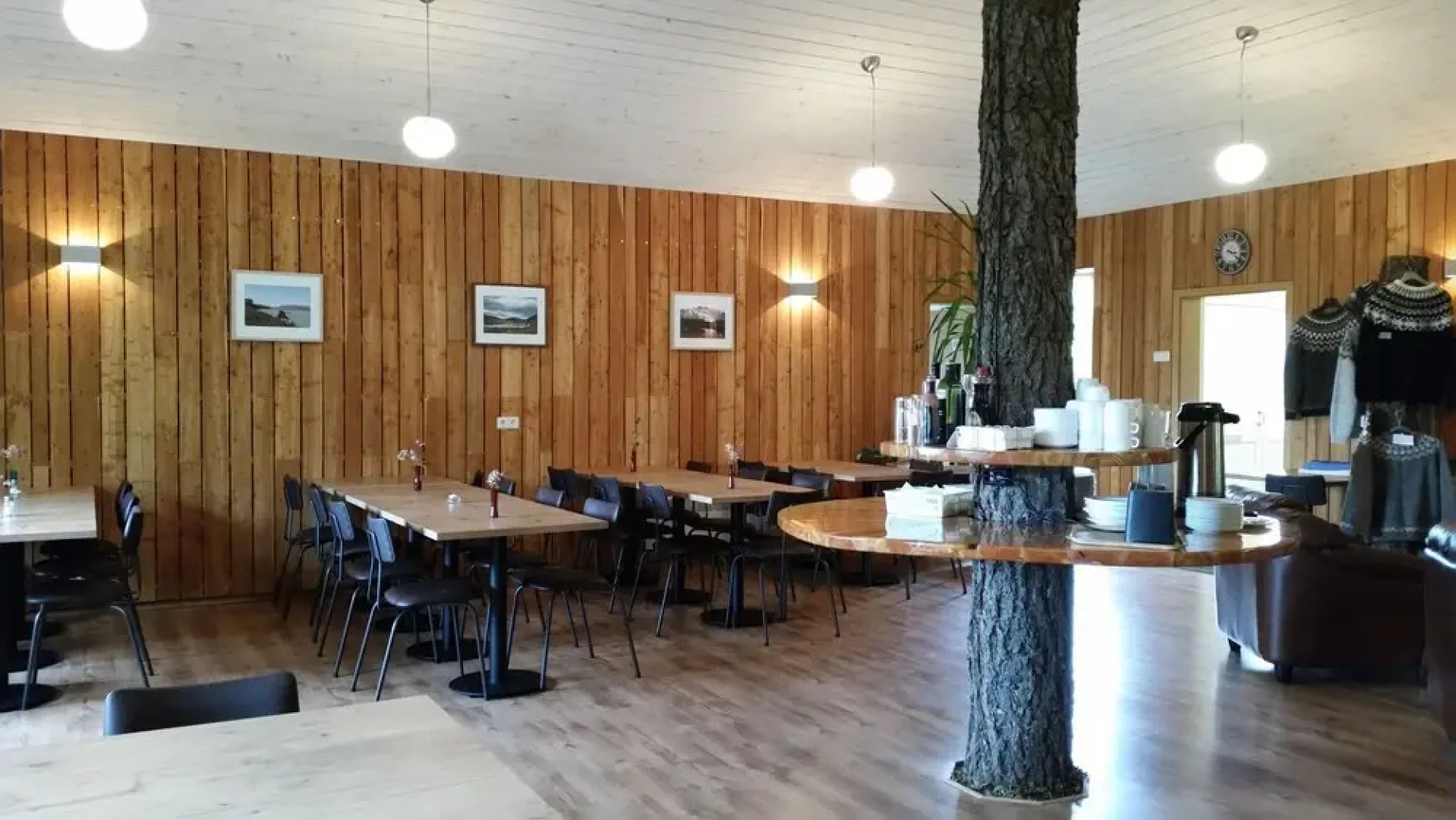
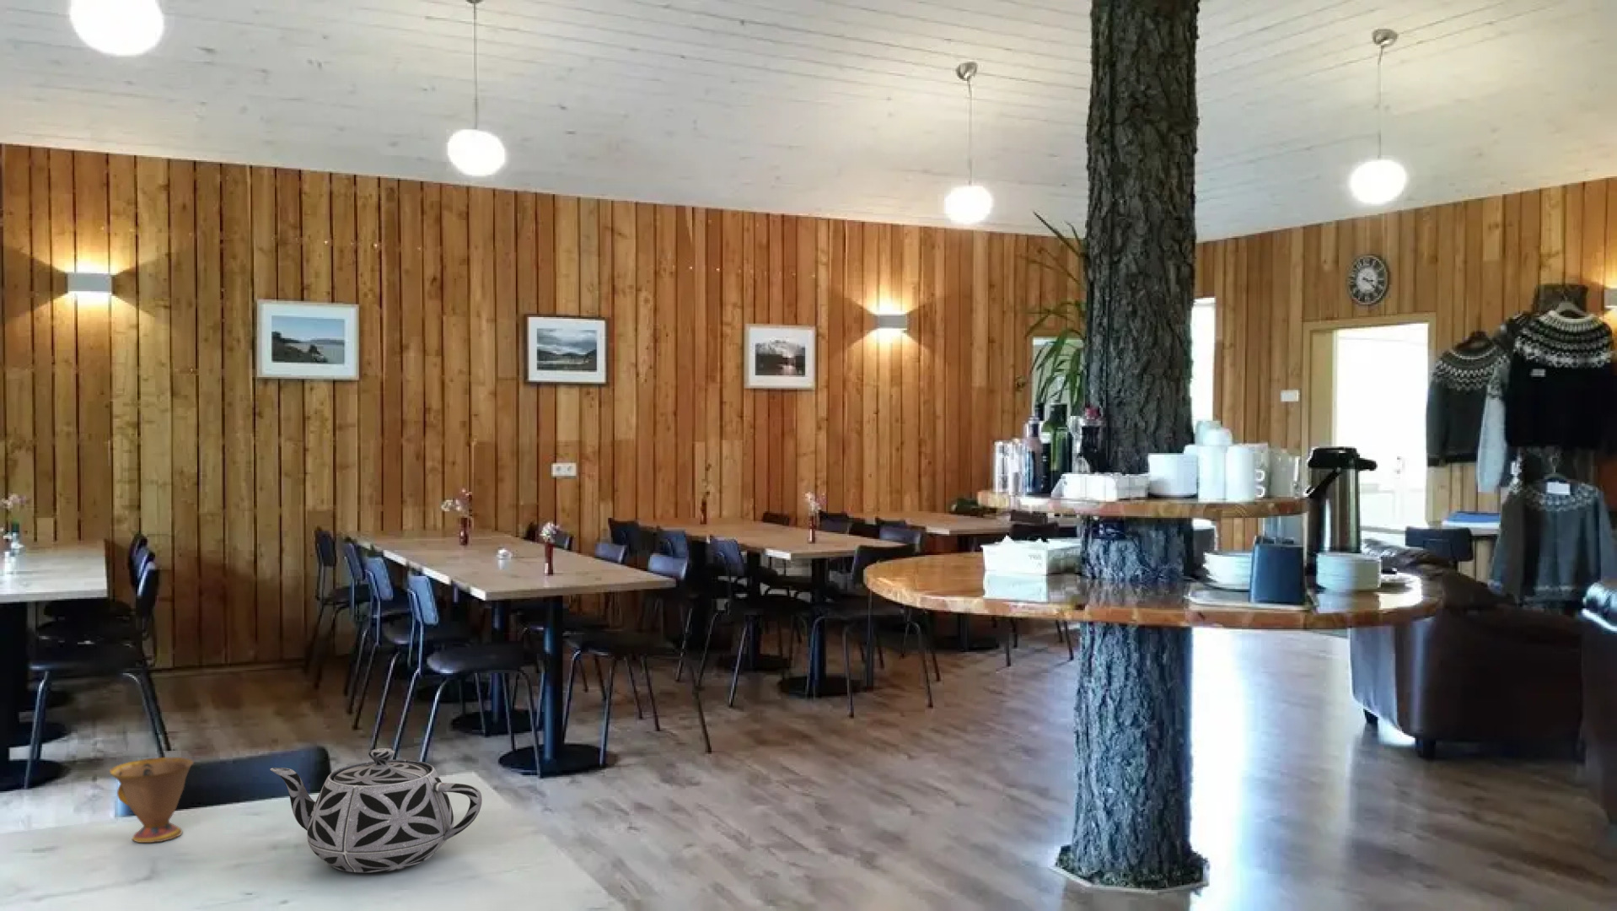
+ teacup (149, 801)
+ teapot (374, 803)
